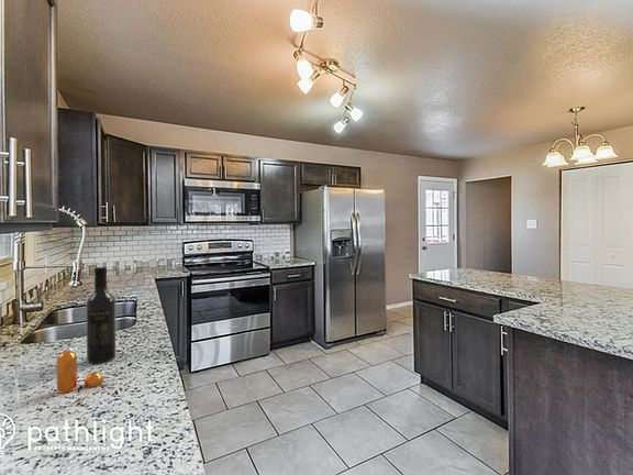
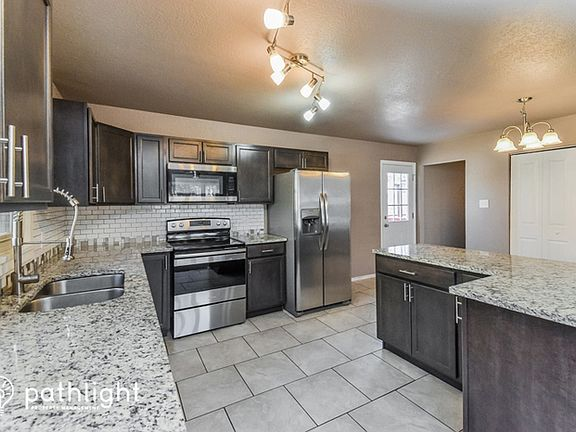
- wine bottle (101, 313)
- pepper shaker (76, 367)
